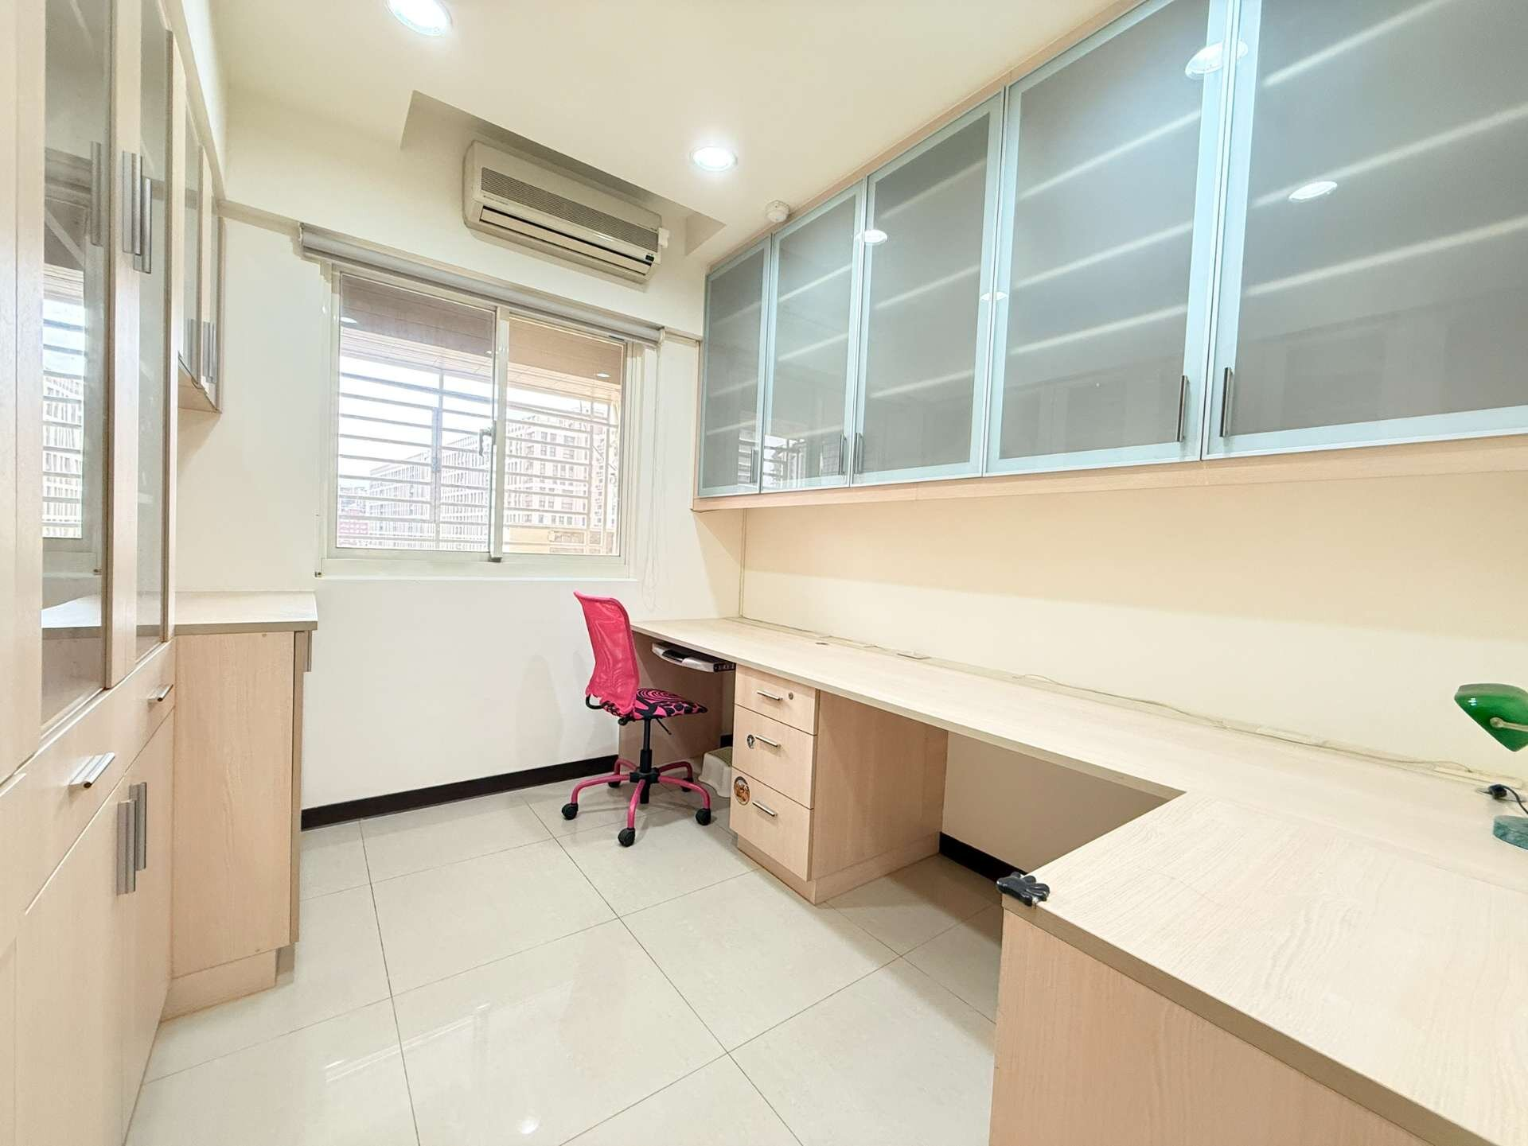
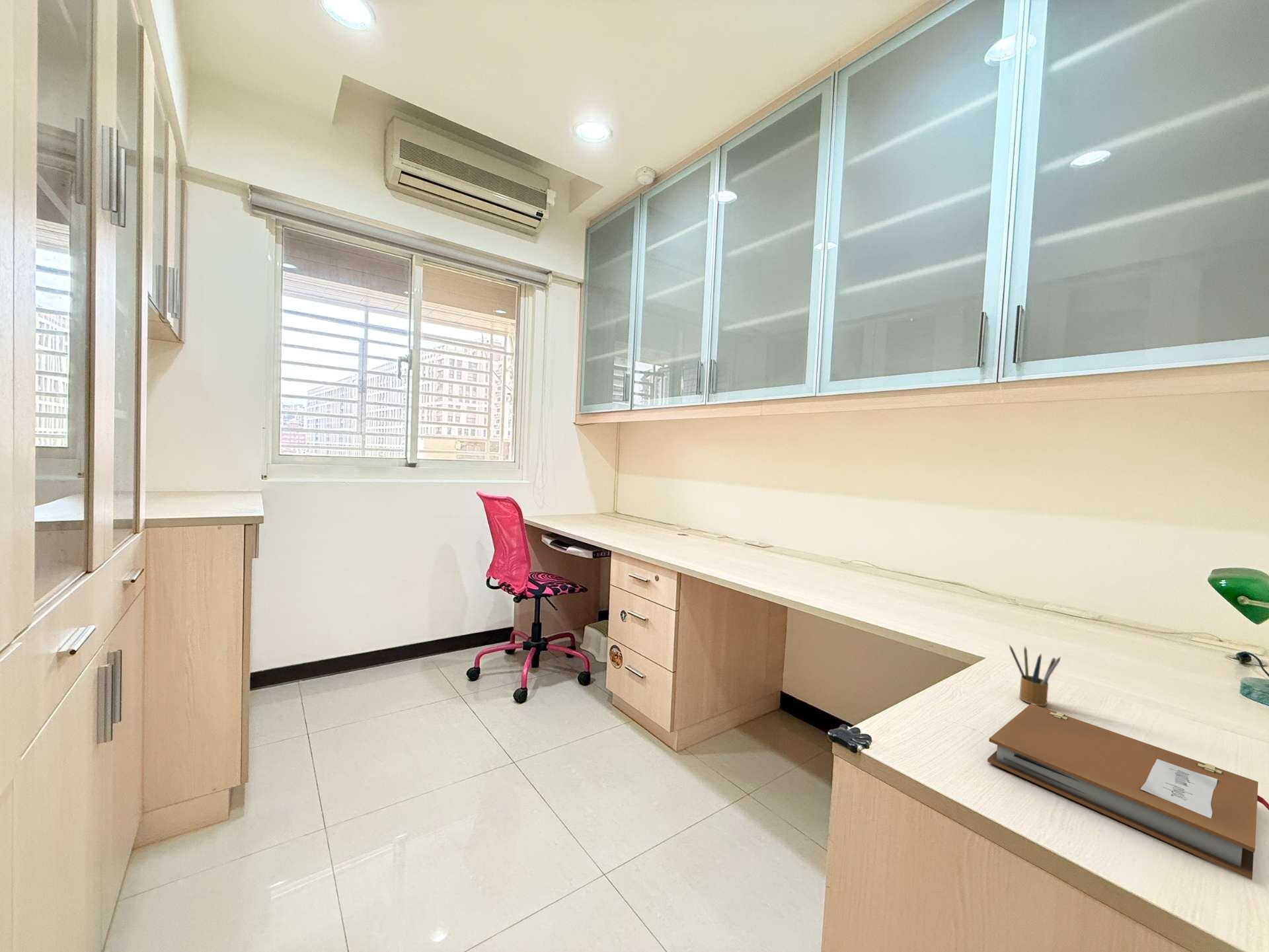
+ pencil box (1033, 674)
+ notebook (1123, 772)
